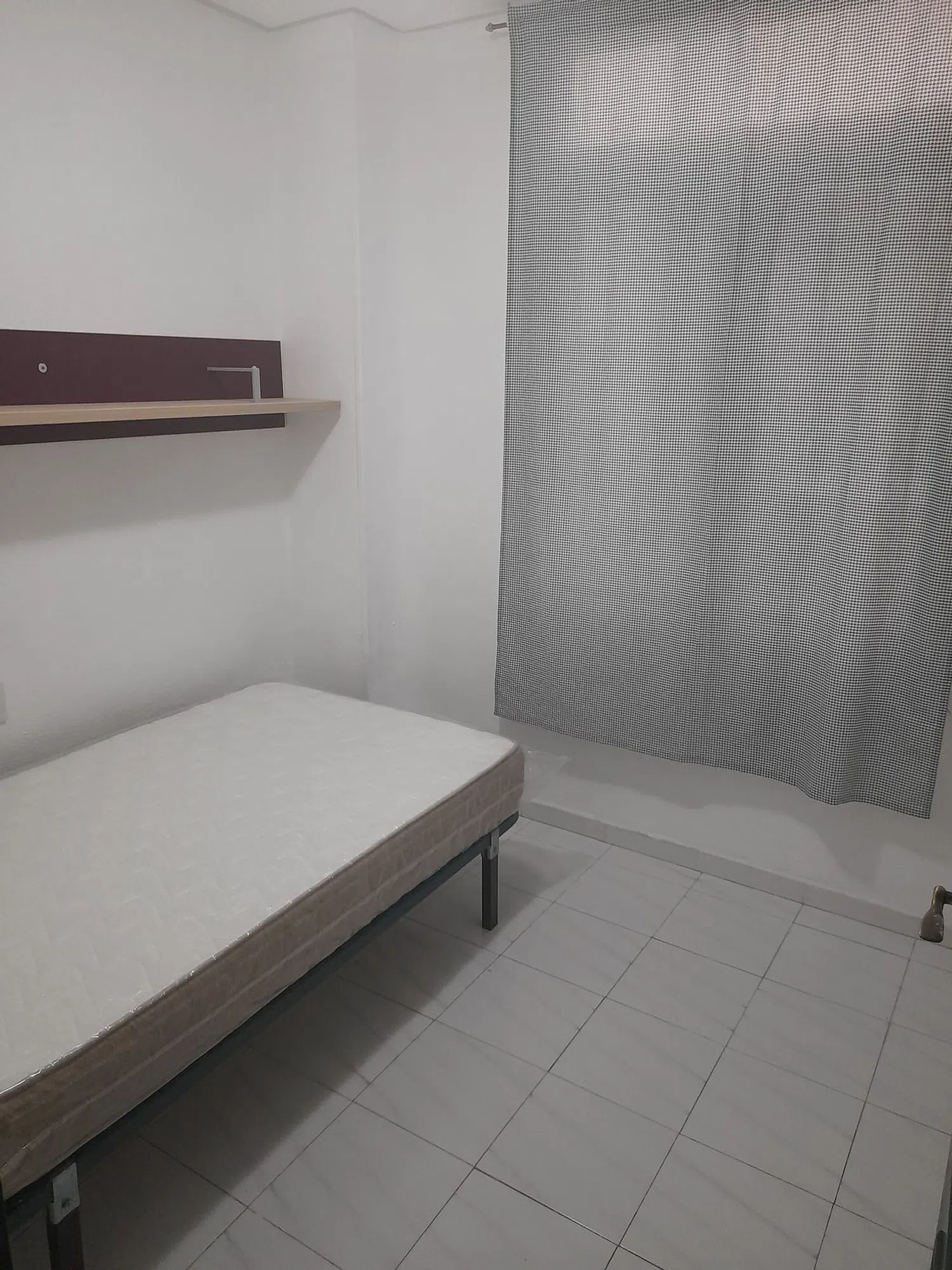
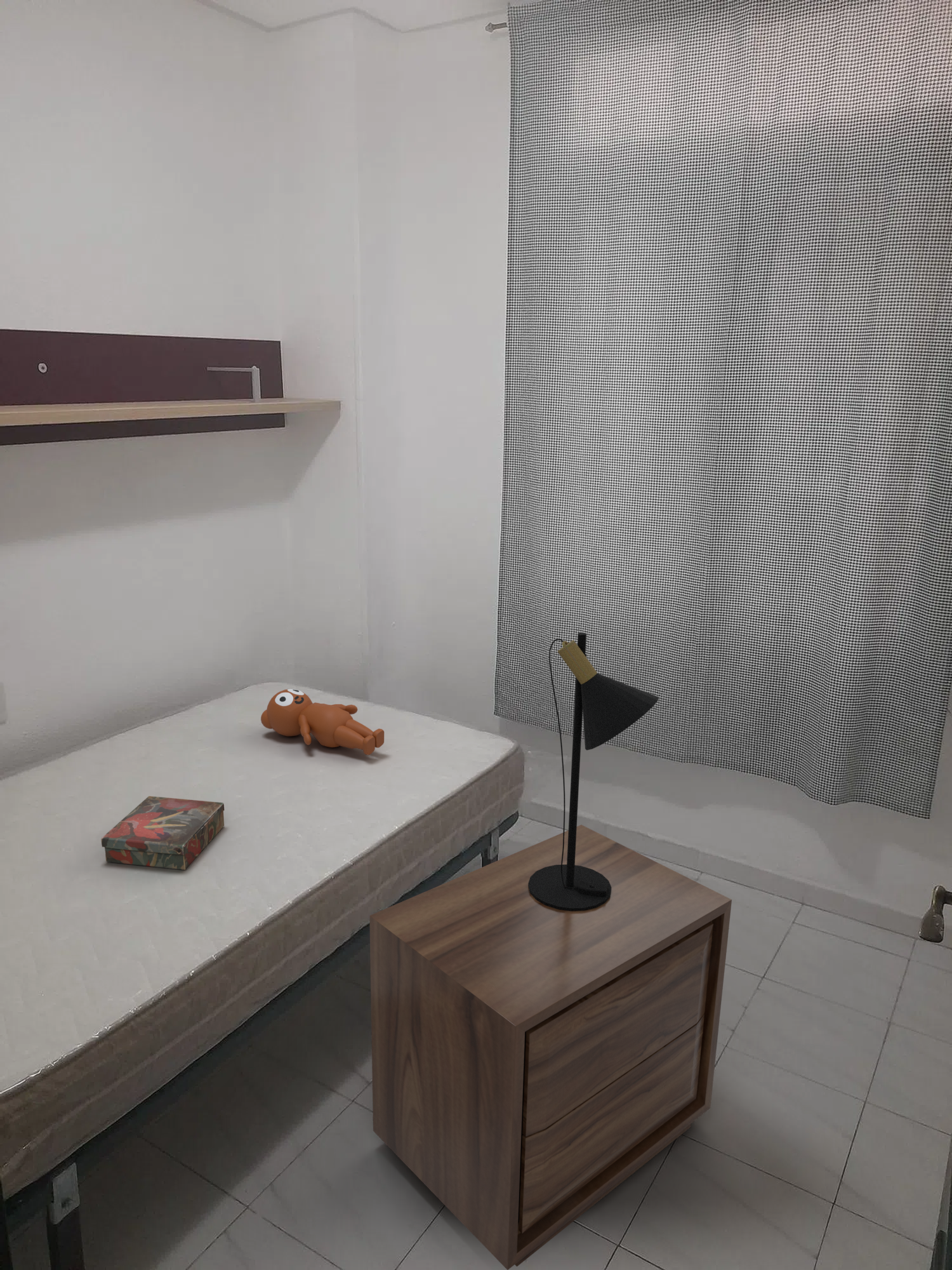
+ teddy bear (324, 720)
+ nightstand (549, 1025)
+ table lamp (579, 770)
+ book (166, 831)
